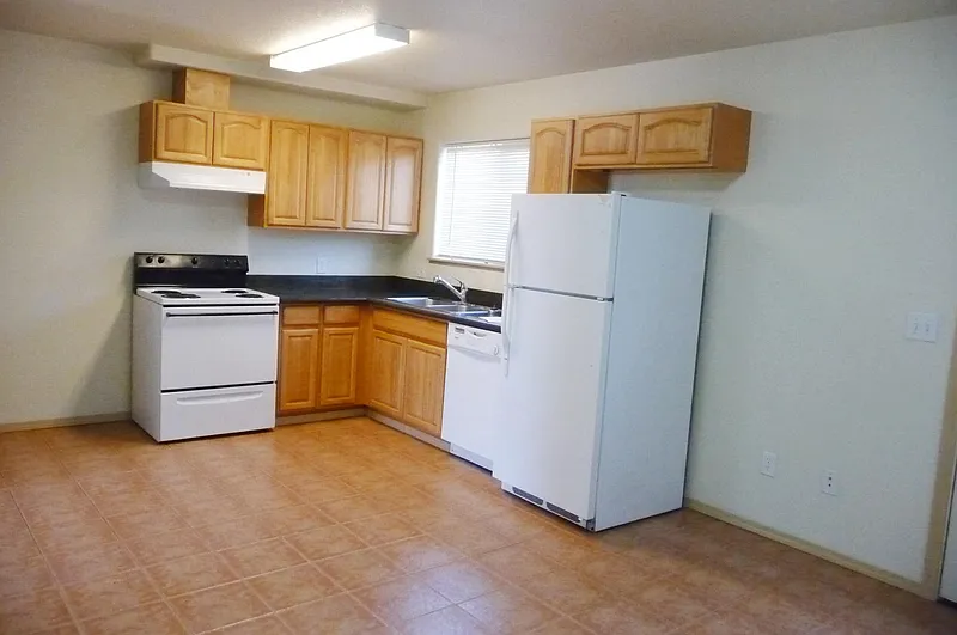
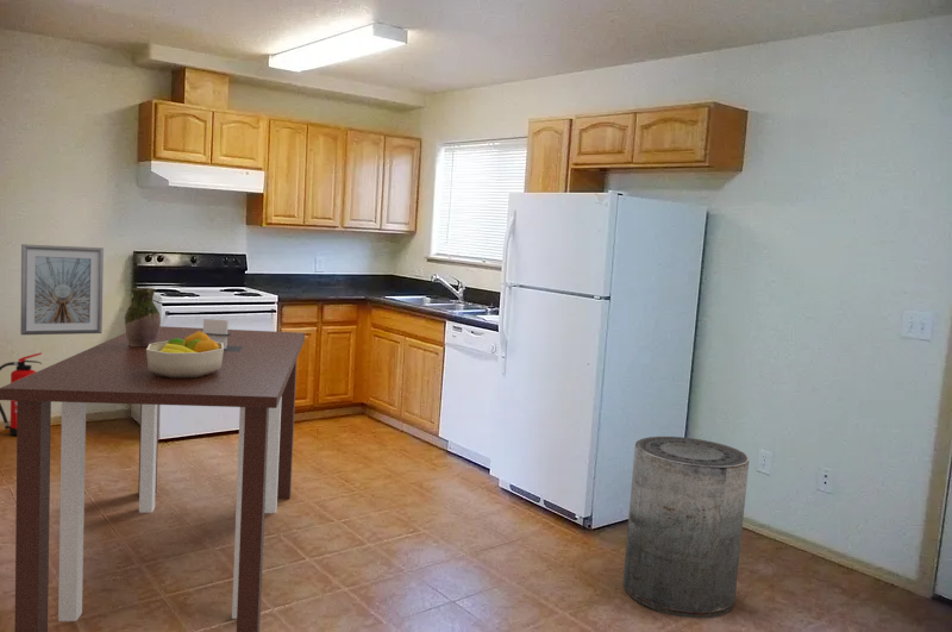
+ fire extinguisher (13, 400)
+ picture frame (62, 289)
+ pitcher (142, 315)
+ trash can (684, 521)
+ dining table (157, 449)
+ fruit bowl (186, 352)
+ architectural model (214, 332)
